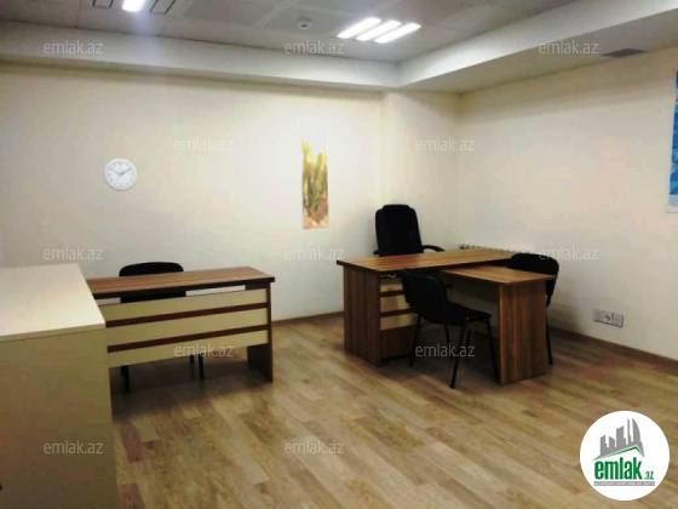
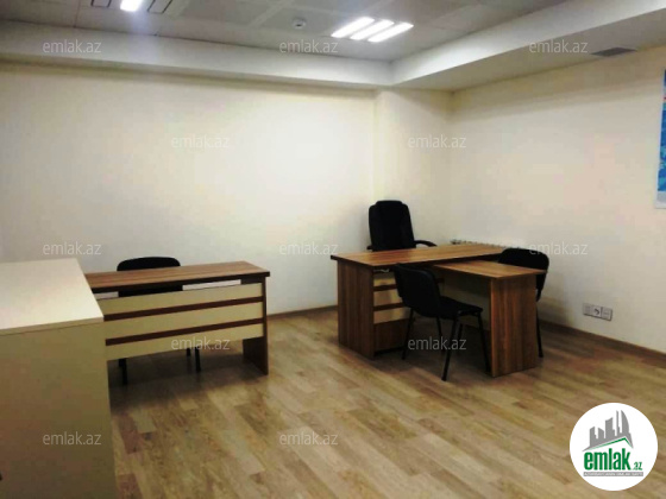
- wall clock (120, 175)
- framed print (314, 175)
